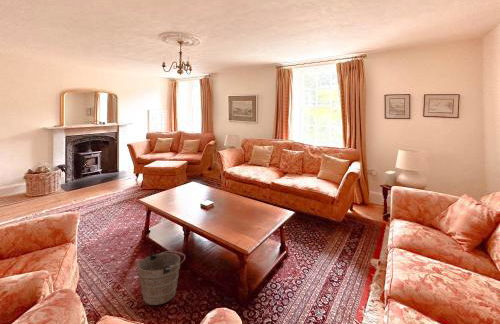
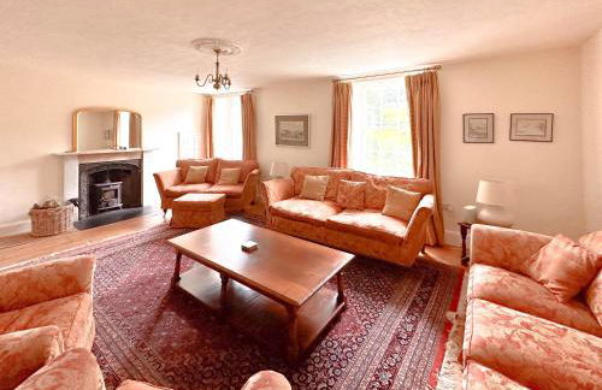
- bucket (162, 276)
